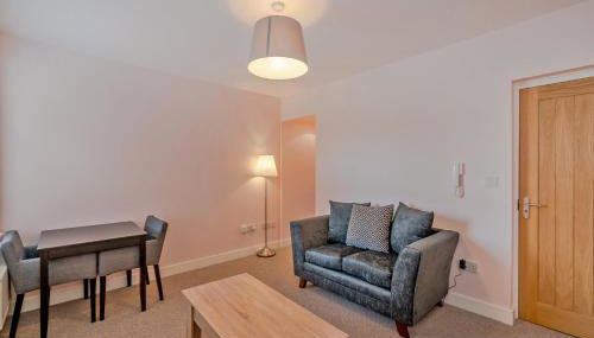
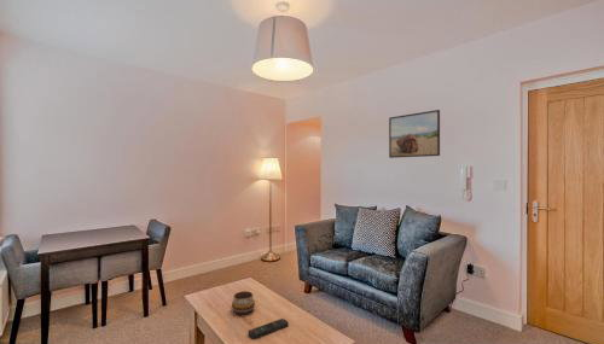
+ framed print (412, 135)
+ remote control (268, 327)
+ decorative bowl (243, 302)
